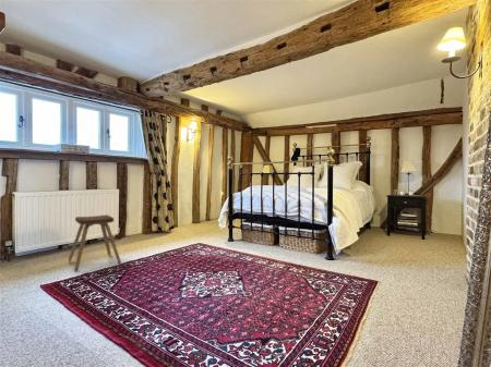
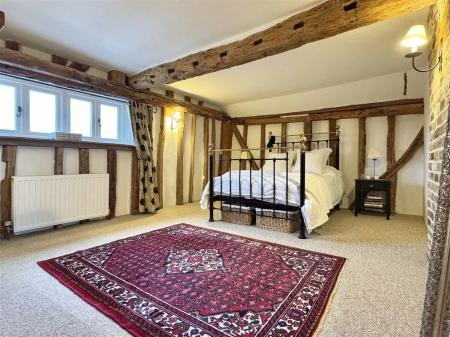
- music stool (85, 237)
